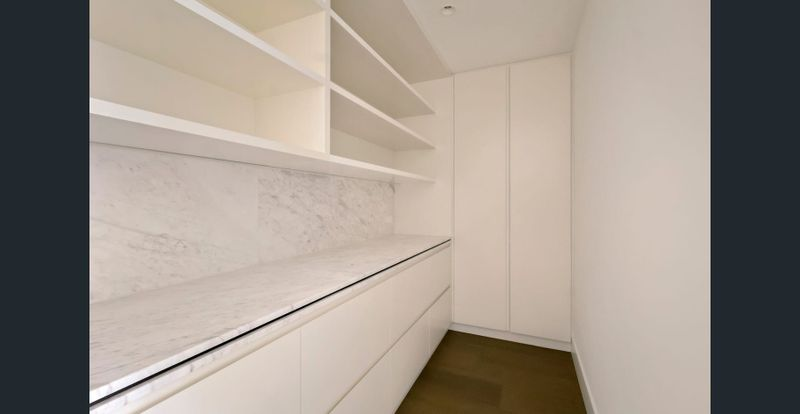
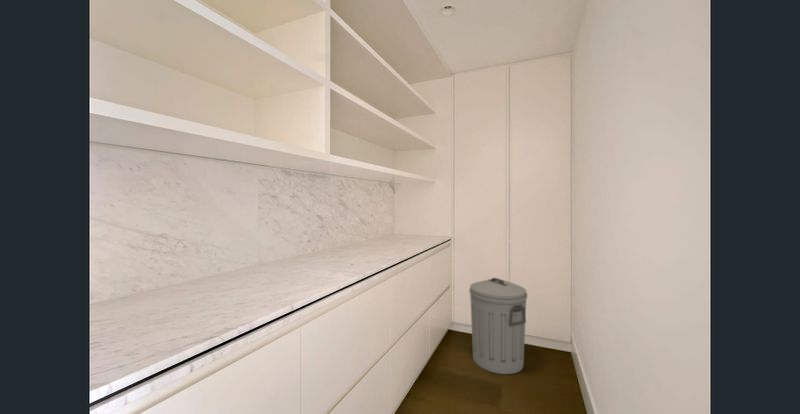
+ trash can (497, 319)
